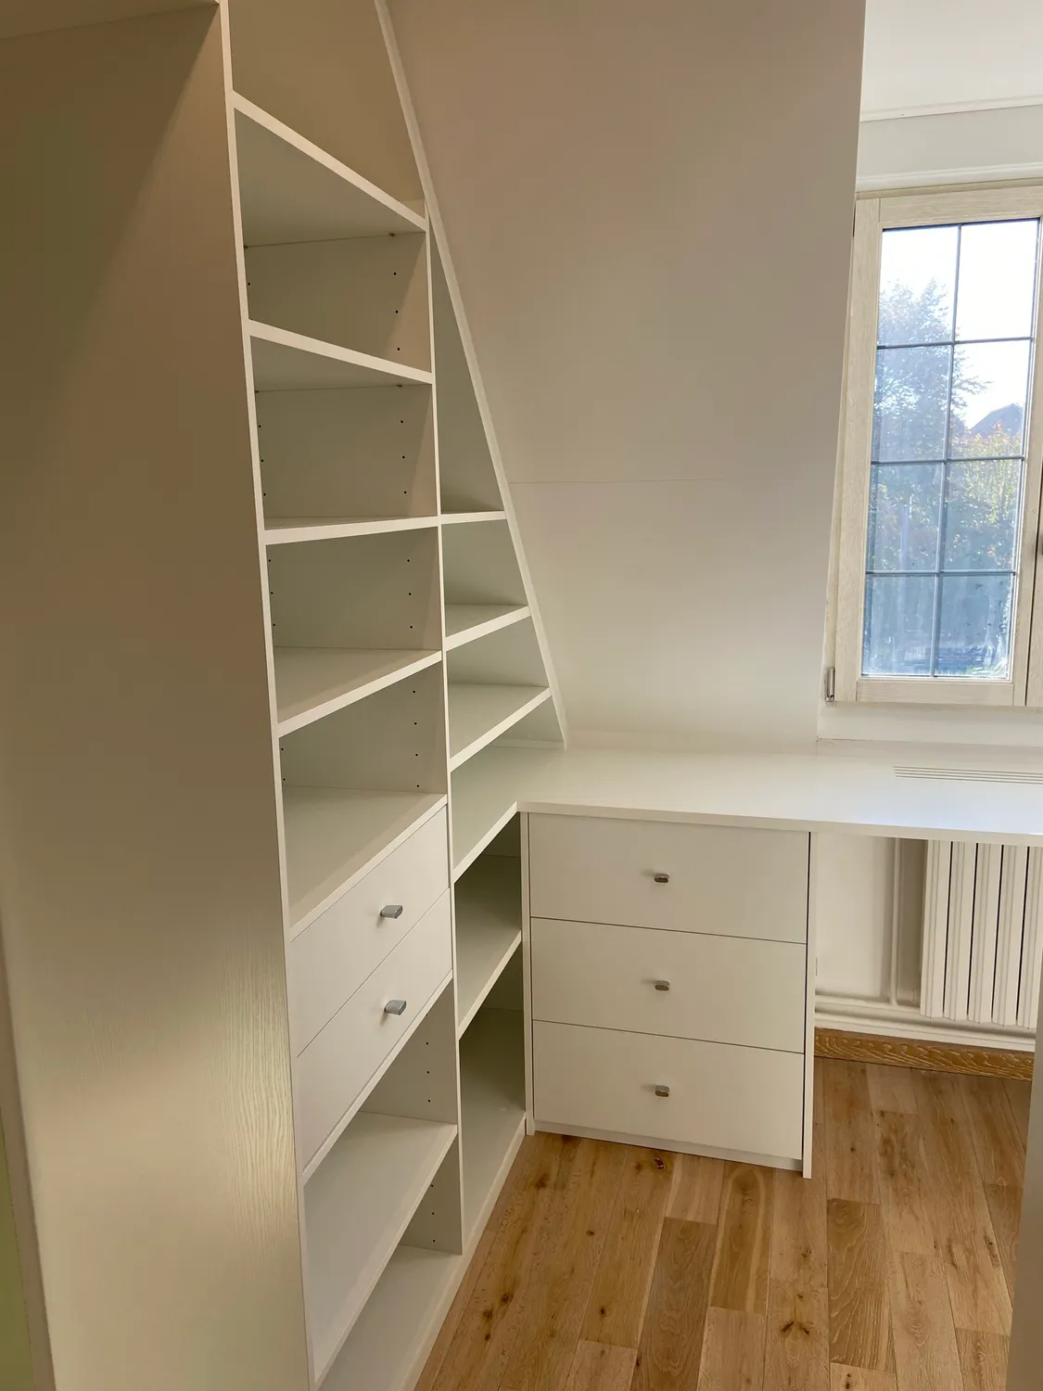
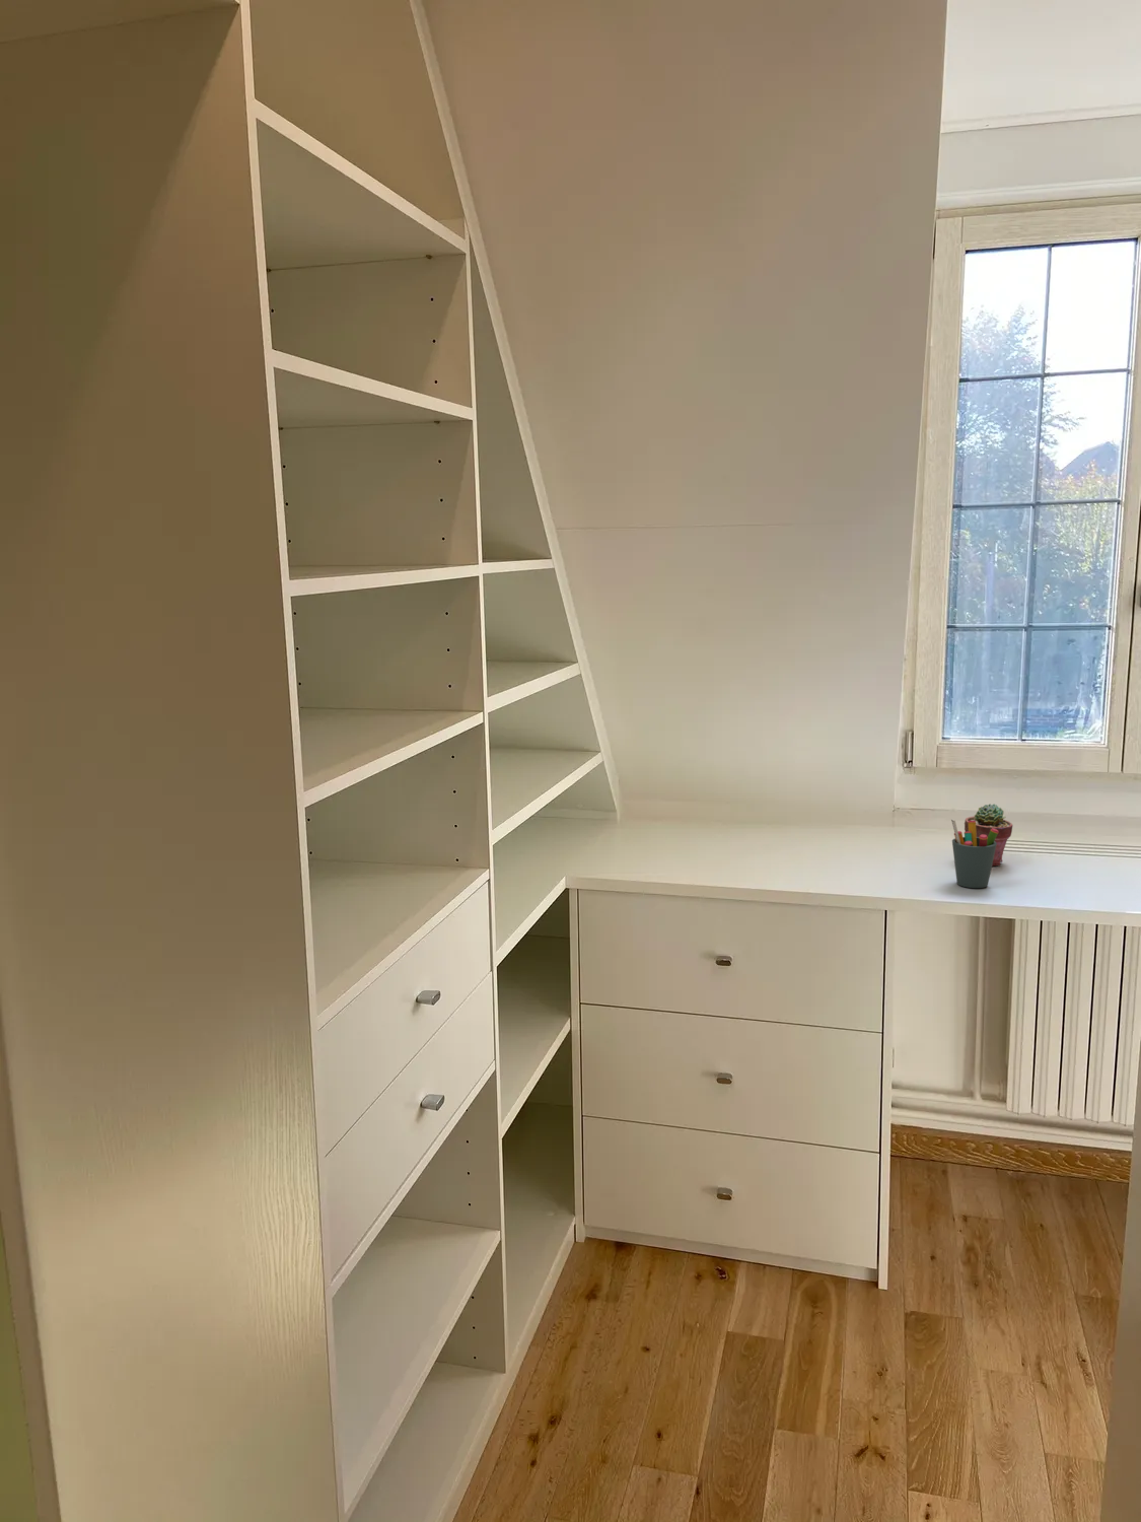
+ potted succulent (988, 833)
+ pen holder (973, 851)
